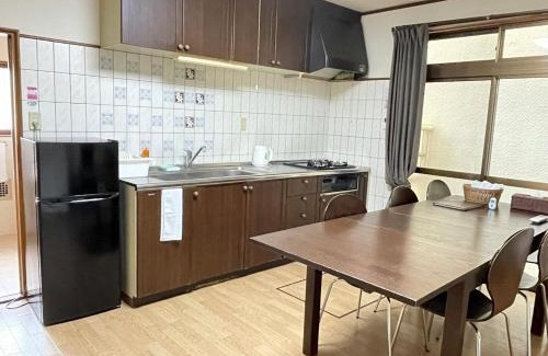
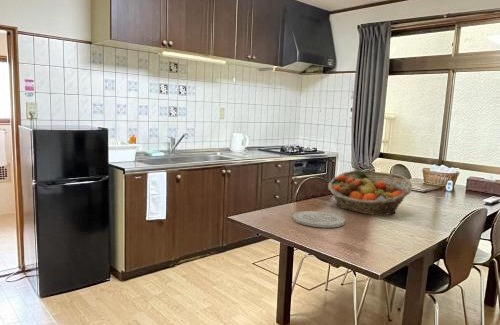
+ fruit basket (367, 191)
+ plate (318, 218)
